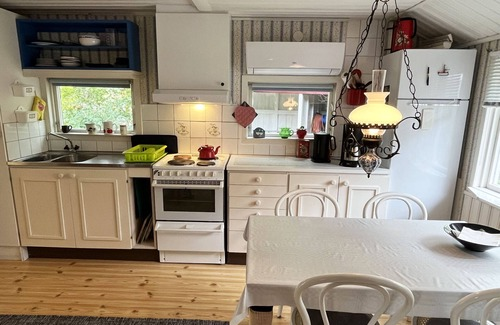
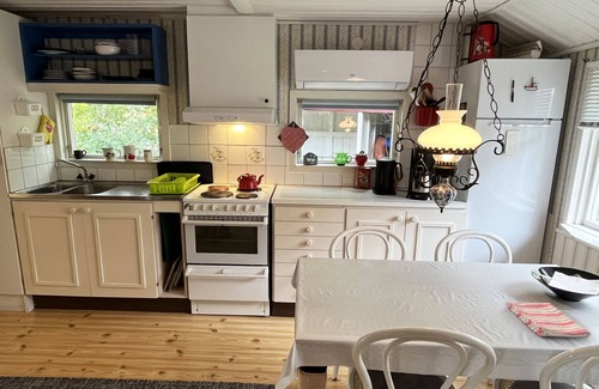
+ dish towel (545, 316)
